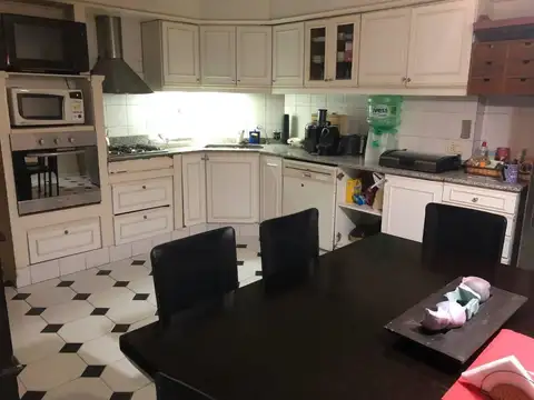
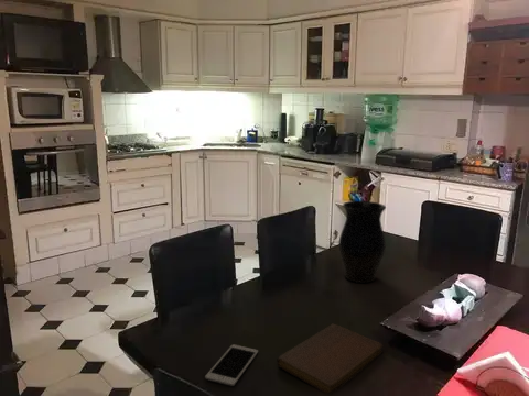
+ cell phone (233, 363)
+ notebook (331, 354)
+ vase (361, 241)
